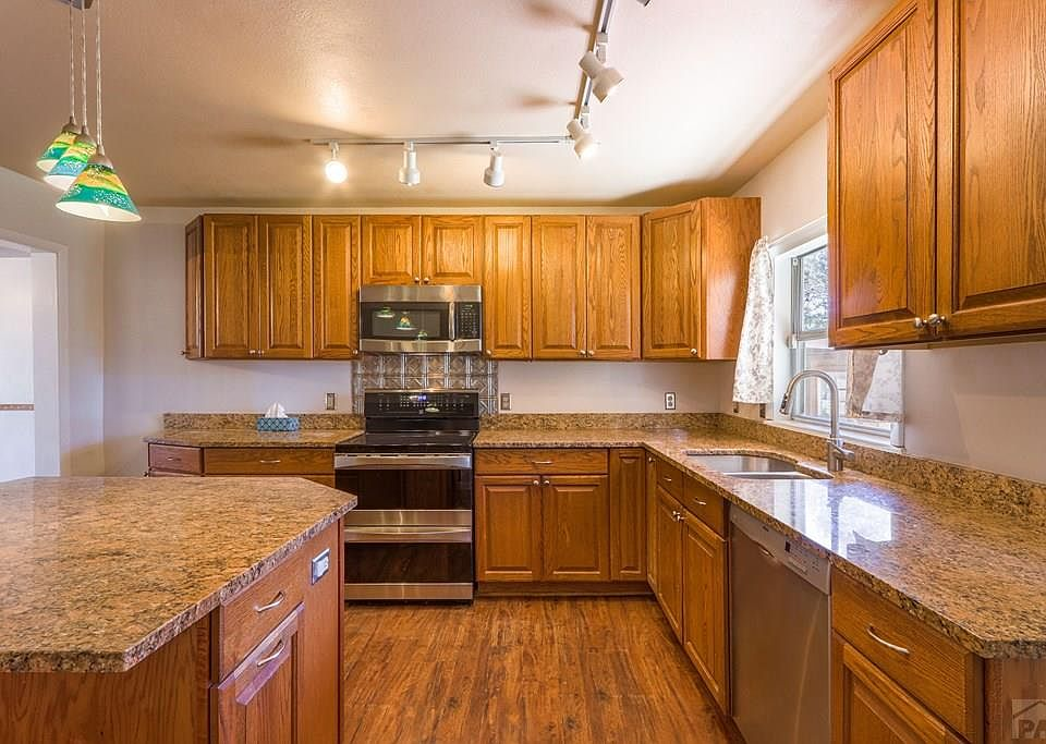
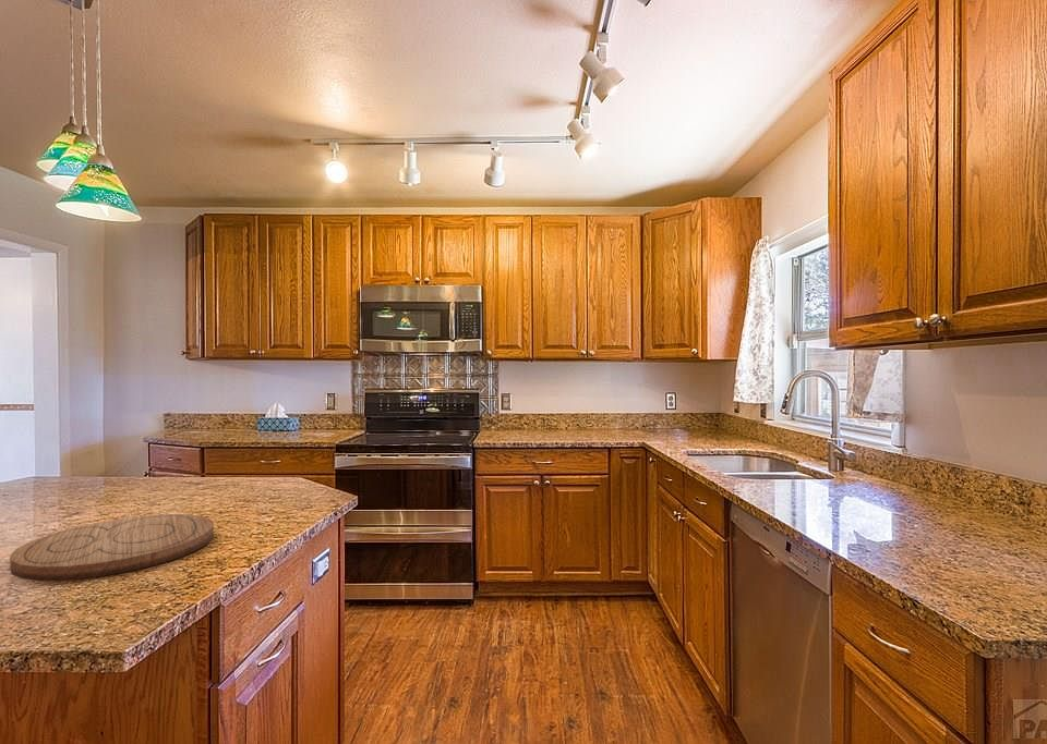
+ cutting board (121, 542)
